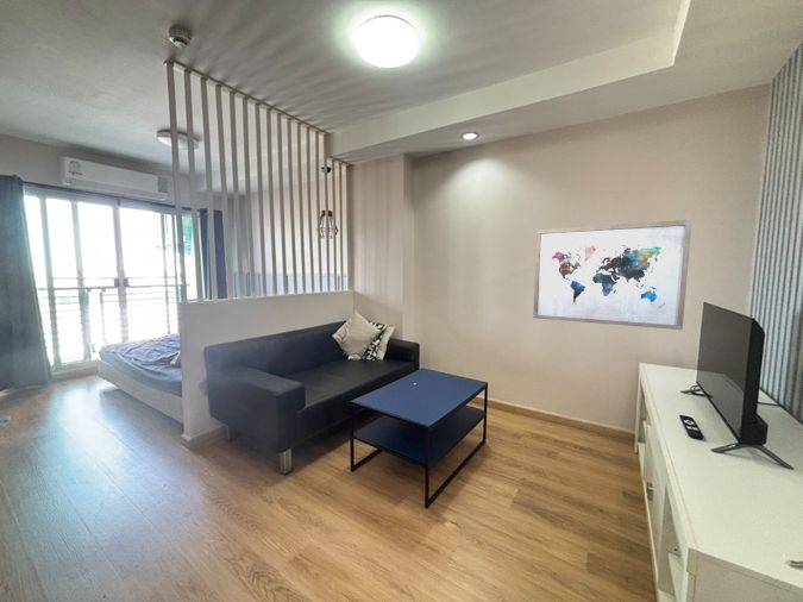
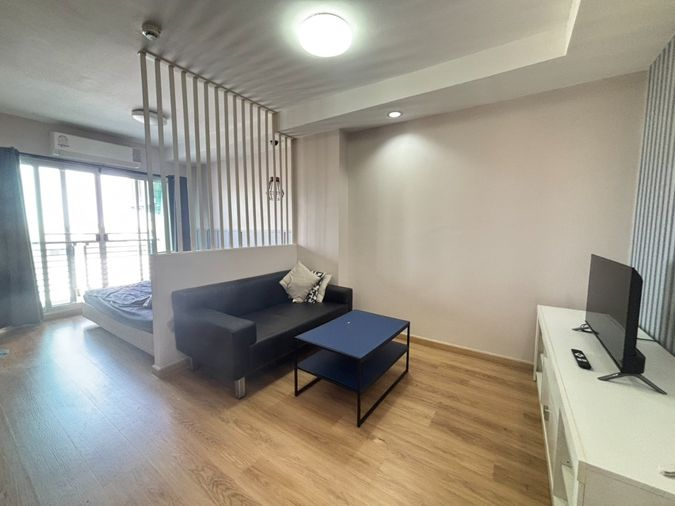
- wall art (602, 275)
